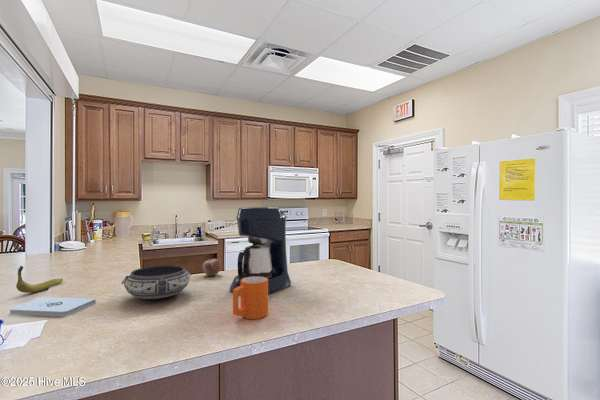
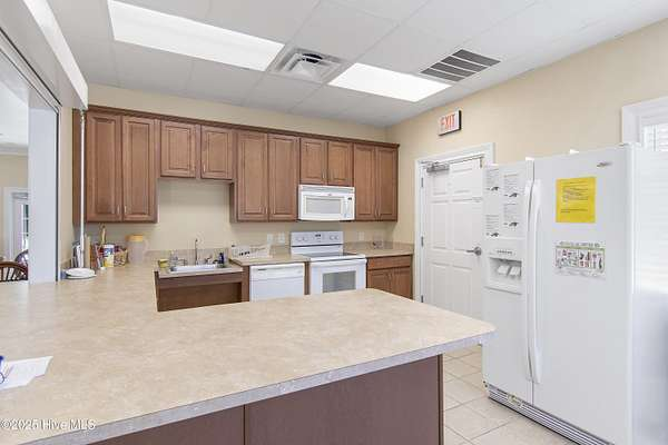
- mug (252, 298)
- bowl (158, 283)
- notepad (53, 306)
- coffee maker (261, 247)
- apple (211, 267)
- banana (43, 282)
